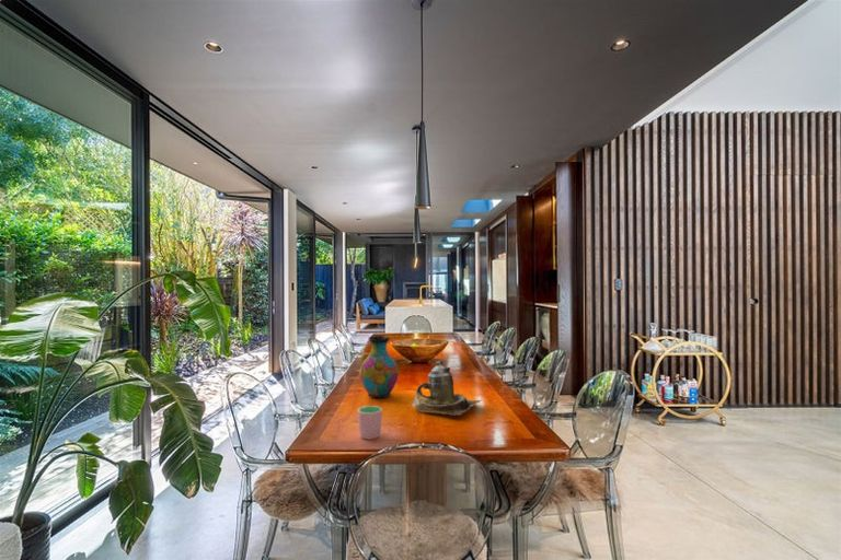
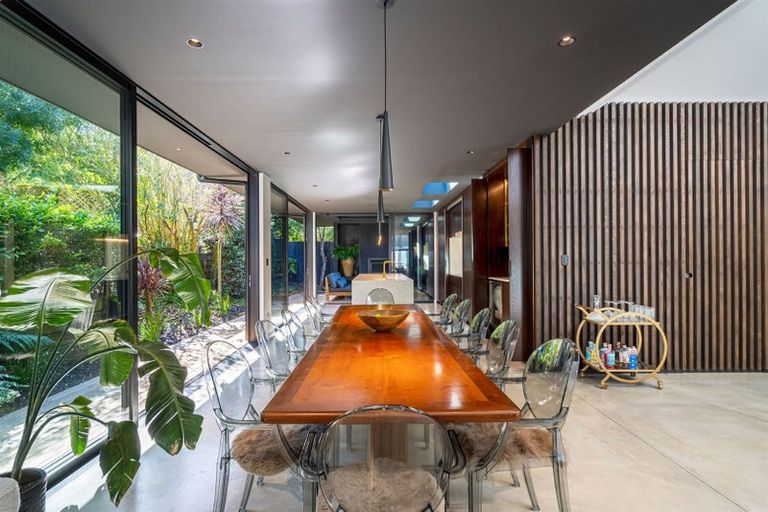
- cup (370, 421)
- teapot (447, 384)
- vase (379, 366)
